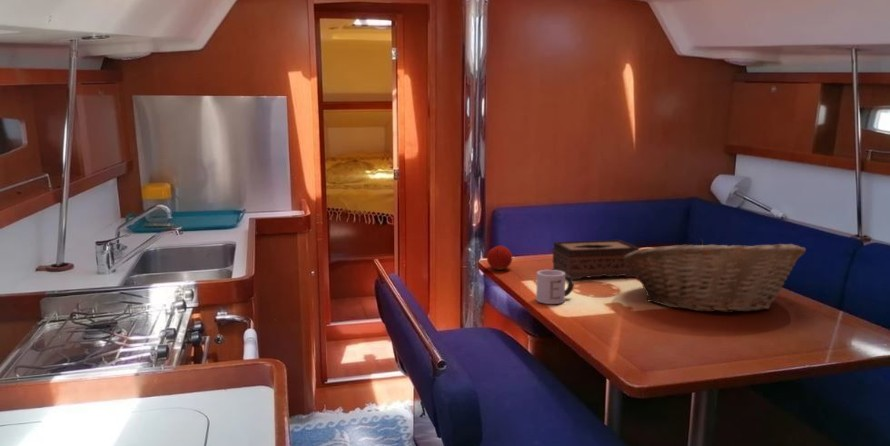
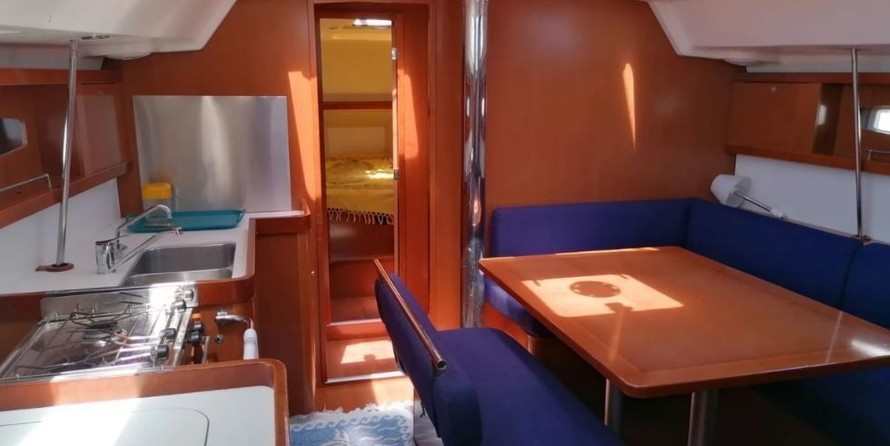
- tissue box (594, 258)
- fruit basket (710, 268)
- fruit (499, 255)
- mug (555, 286)
